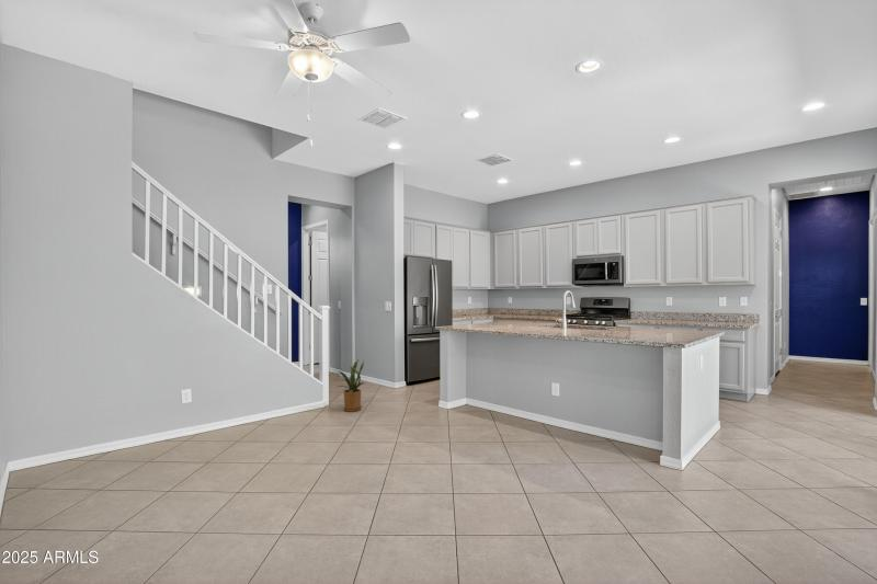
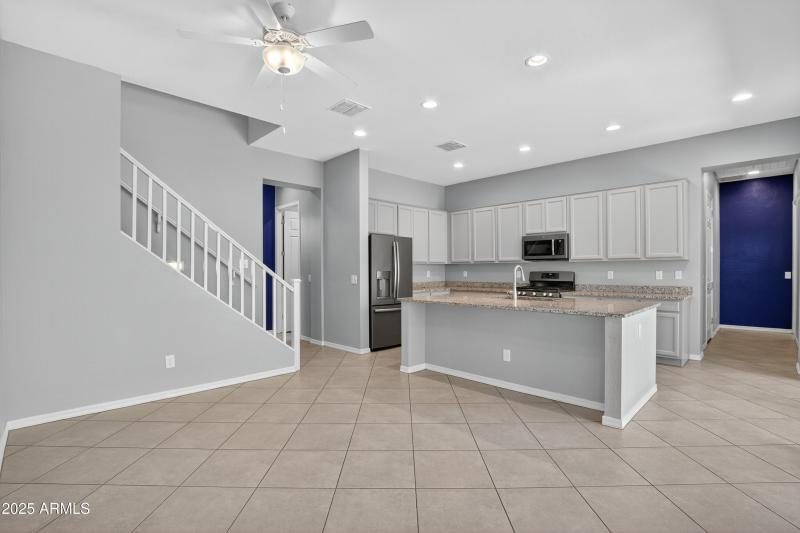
- house plant (350, 385)
